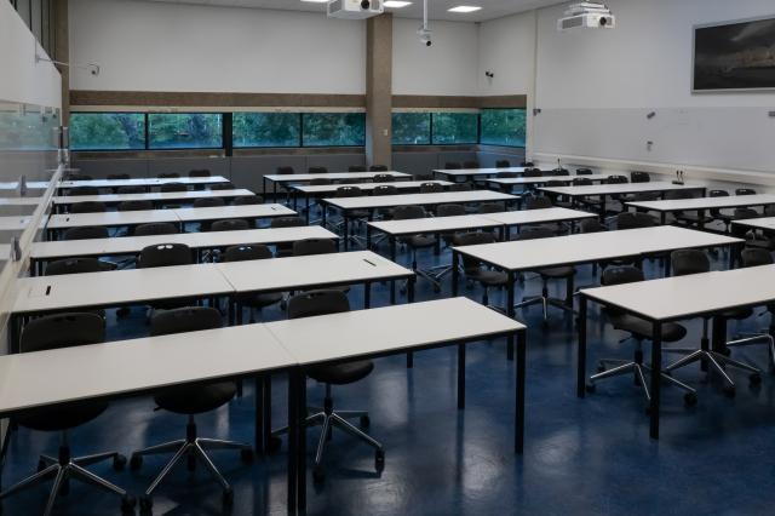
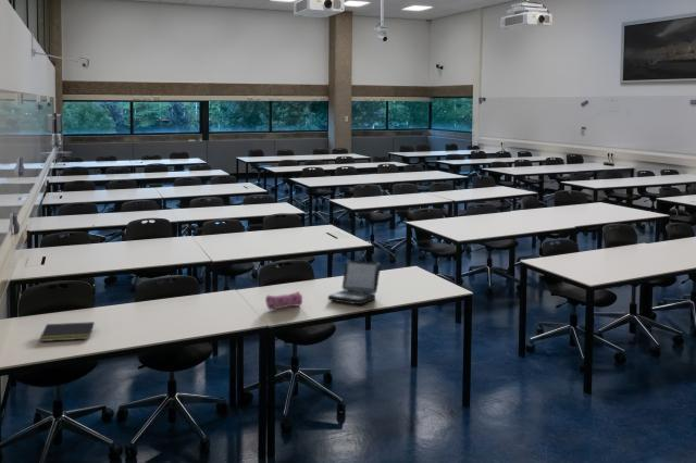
+ pencil case (284, 300)
+ notepad (67, 330)
+ laptop (353, 280)
